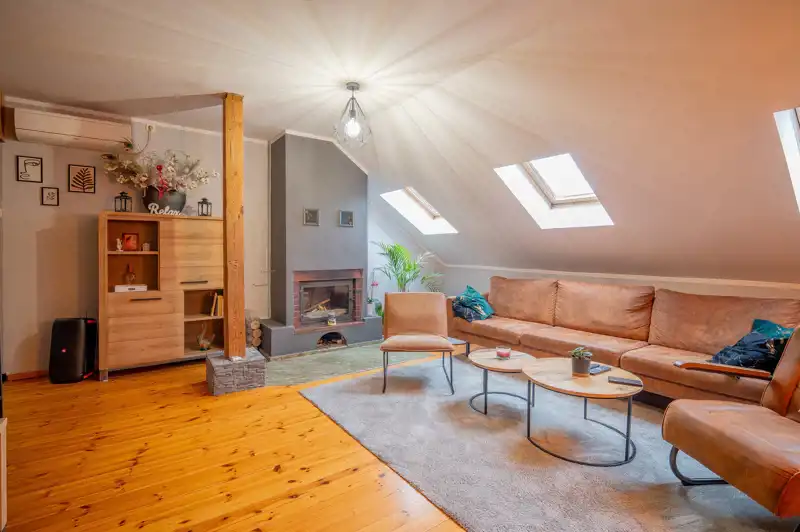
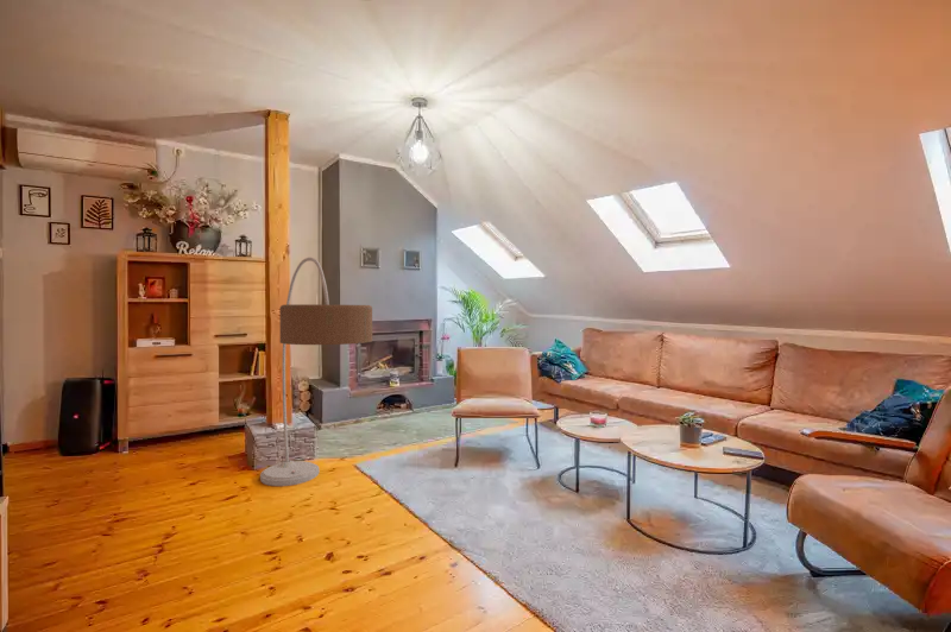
+ floor lamp (284, 378)
